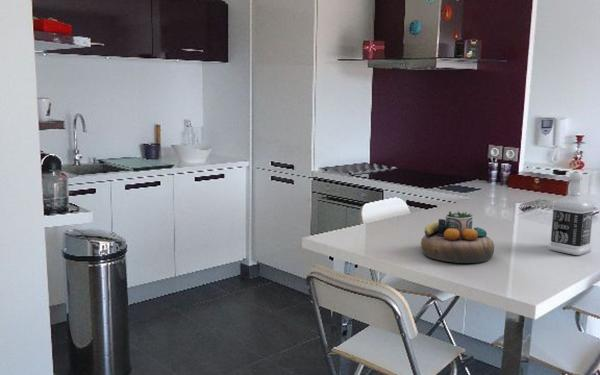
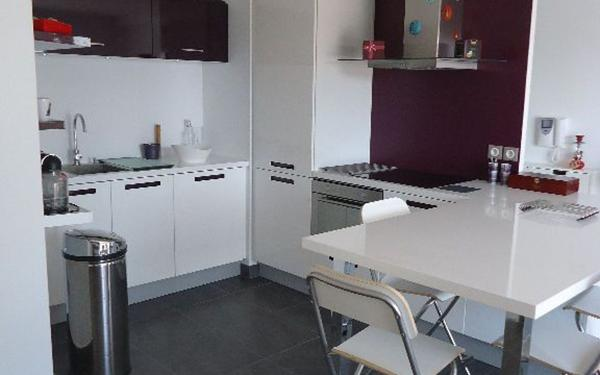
- bottle (572, 211)
- decorative bowl (457, 232)
